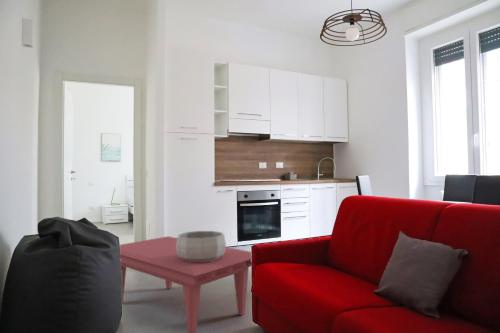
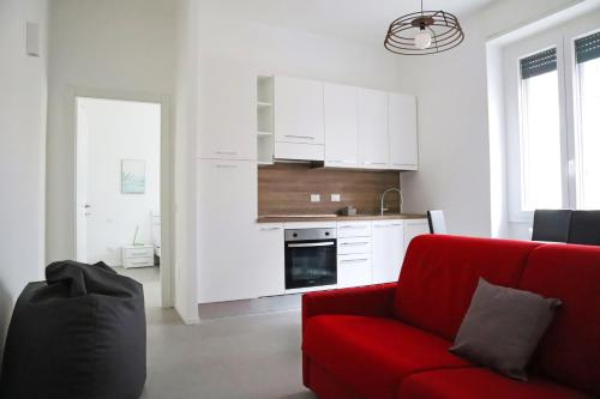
- decorative bowl (201, 245)
- coffee table (178, 278)
